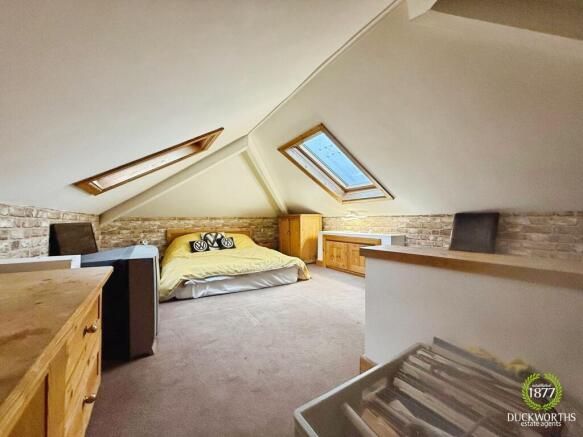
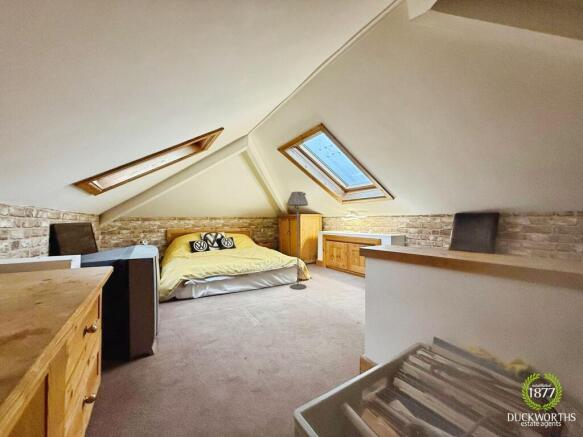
+ floor lamp (297, 239)
